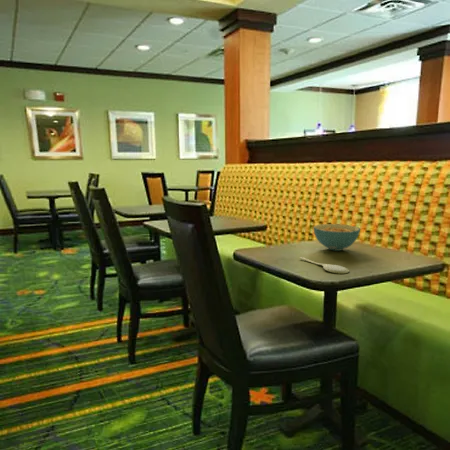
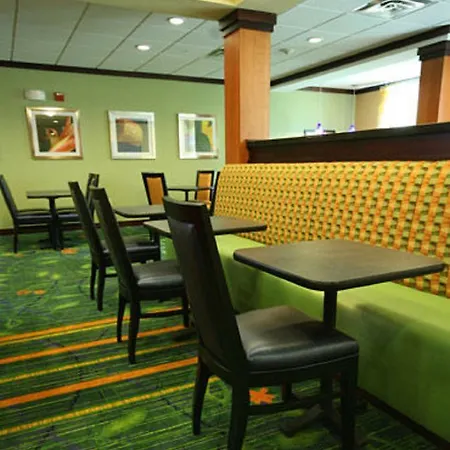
- spoon (321, 264)
- cereal bowl (336, 238)
